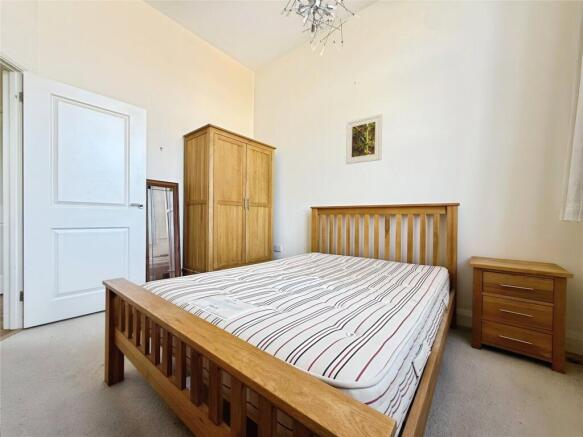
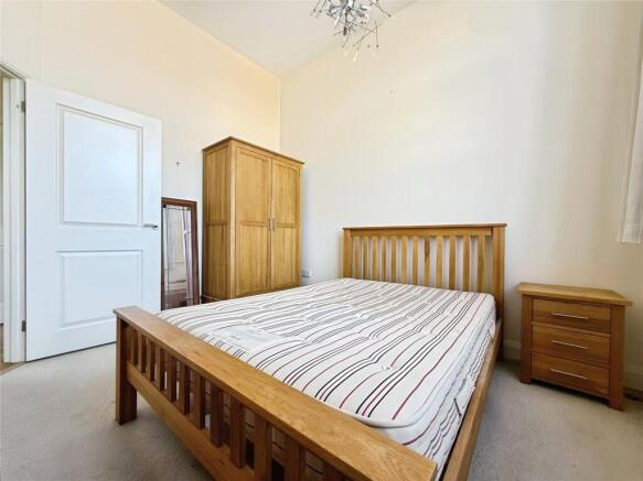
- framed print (363, 140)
